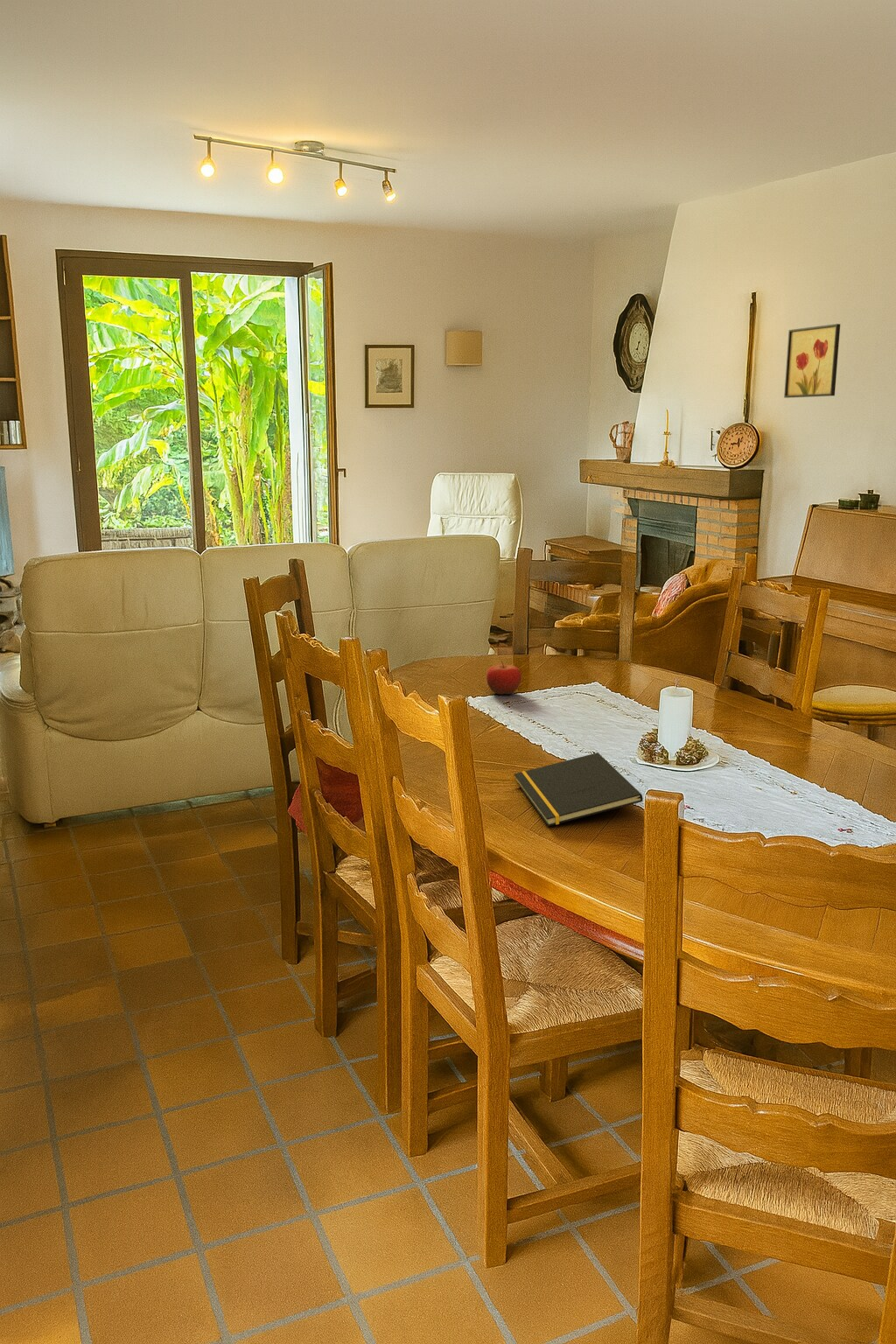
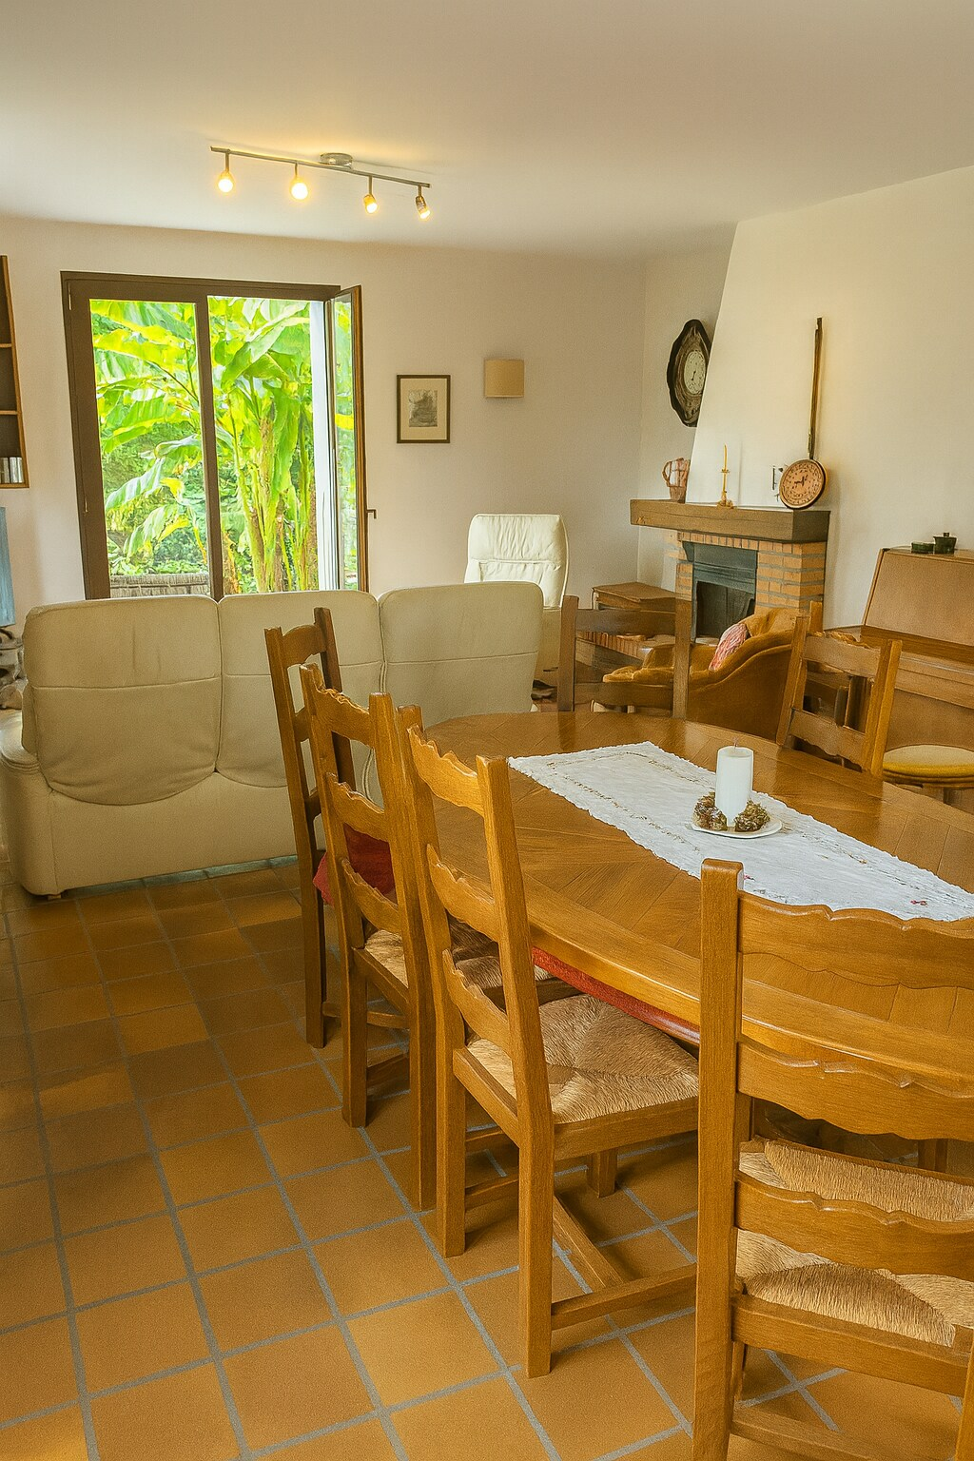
- fruit (503, 676)
- notepad (574, 787)
- wall art (812, 361)
